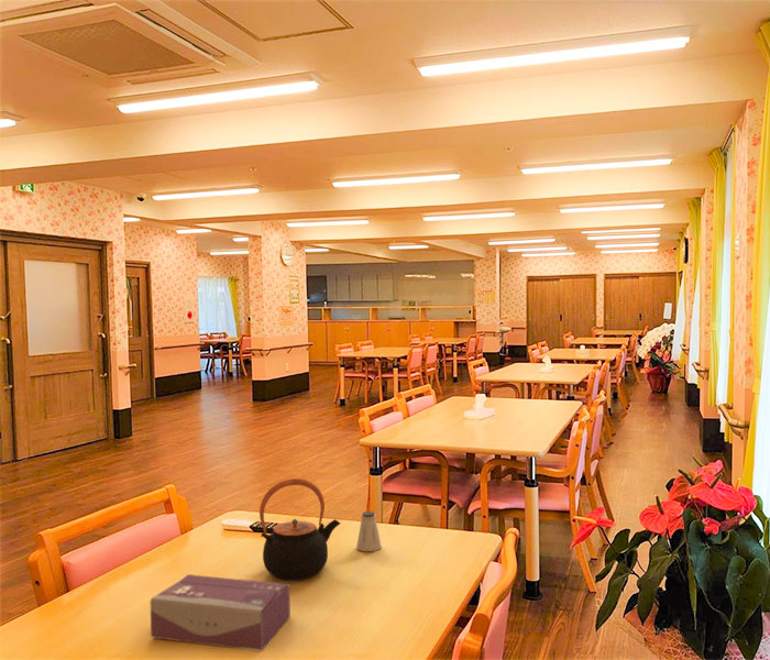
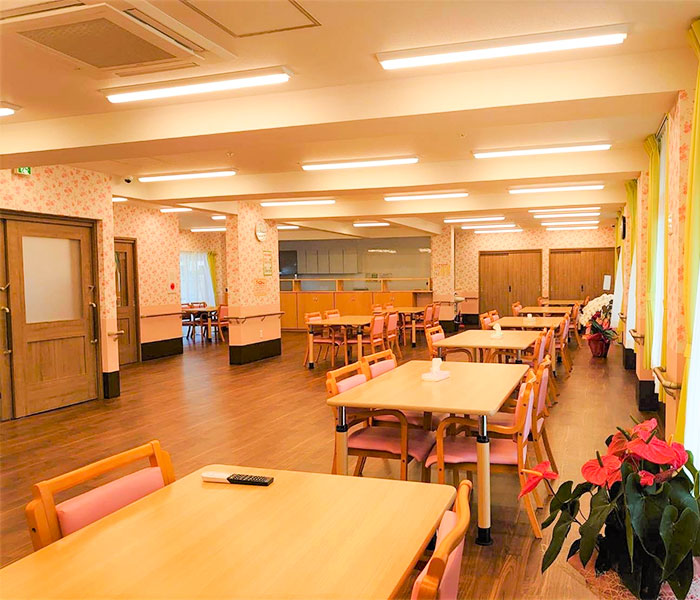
- teapot (300, 524)
- tissue box (222, 608)
- saltshaker (369, 529)
